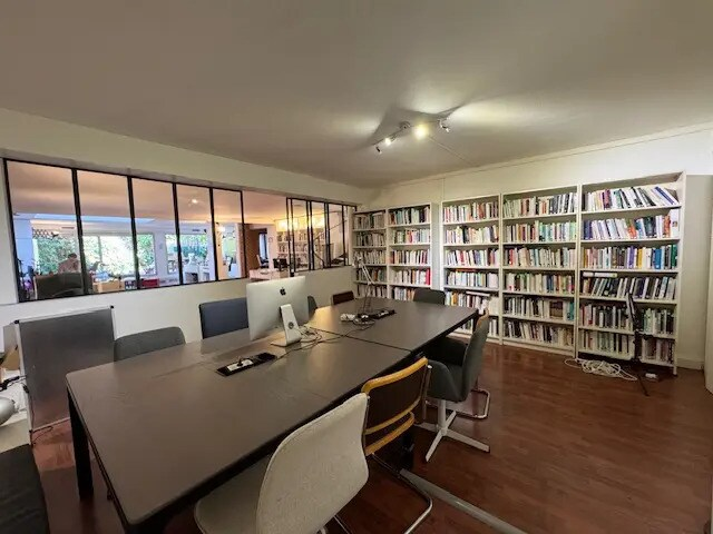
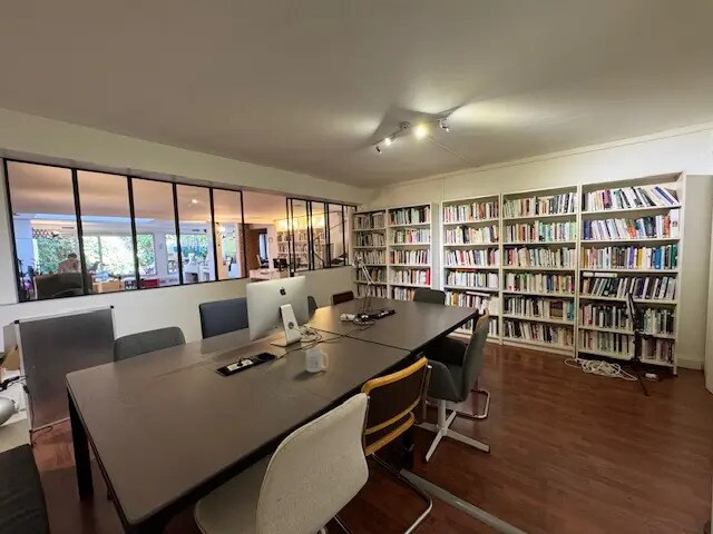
+ mug (318, 359)
